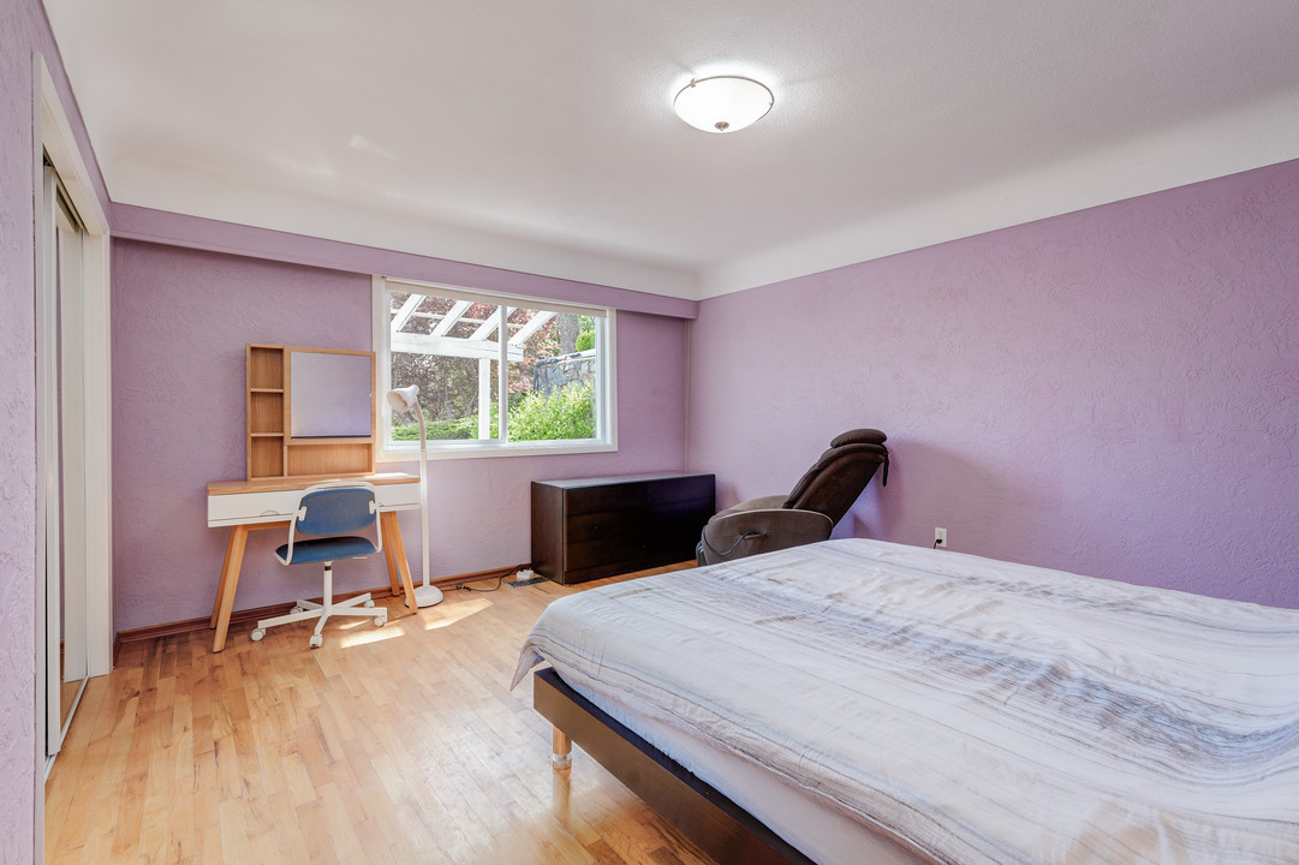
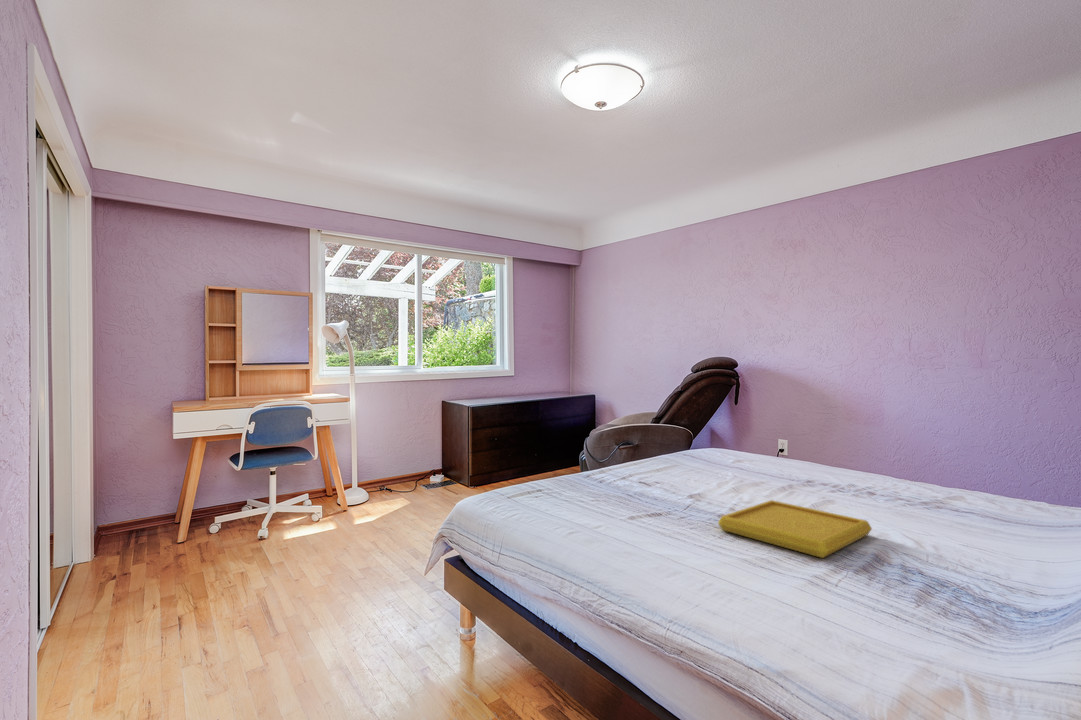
+ serving tray (793, 525)
